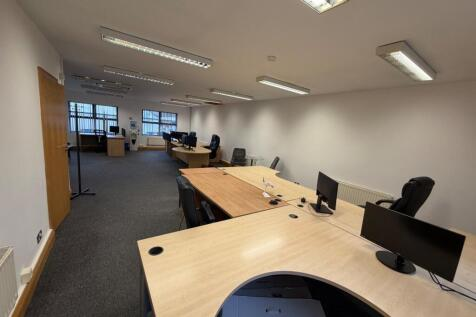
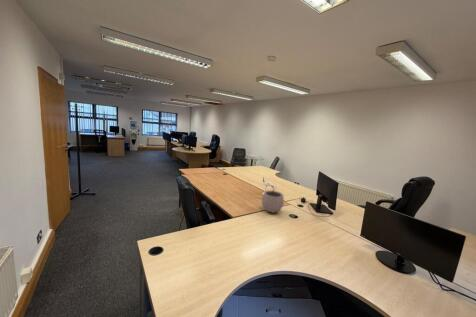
+ plant pot (272, 198)
